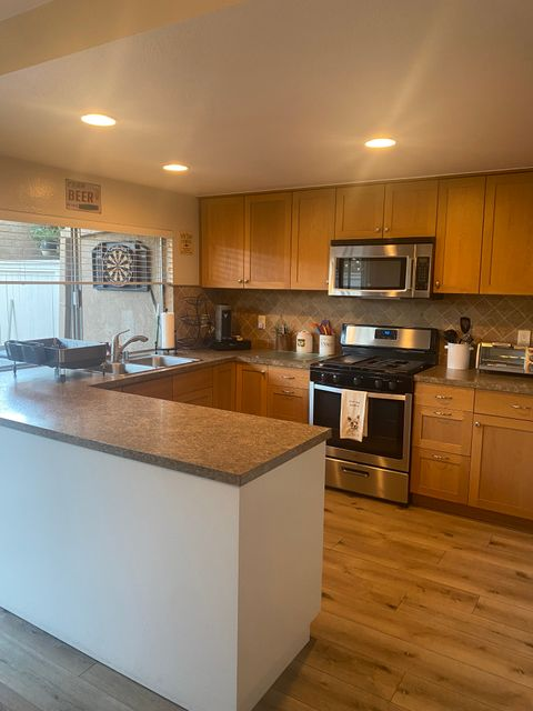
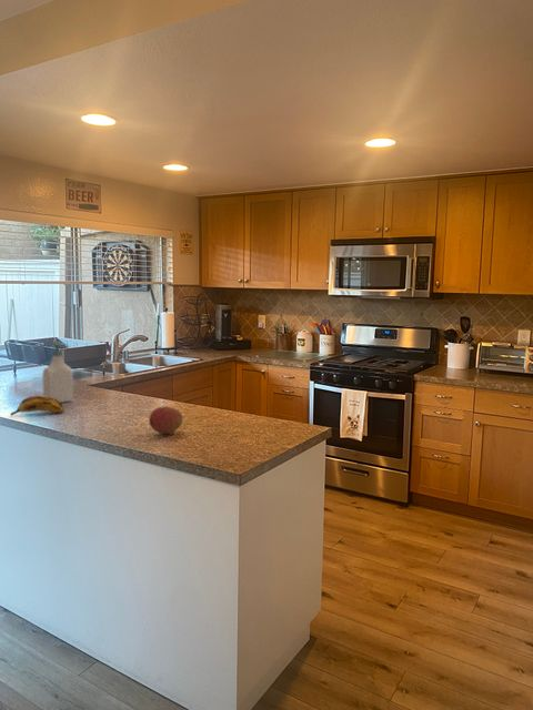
+ soap bottle (58, 372)
+ banana (38, 405)
+ fruit (165, 419)
